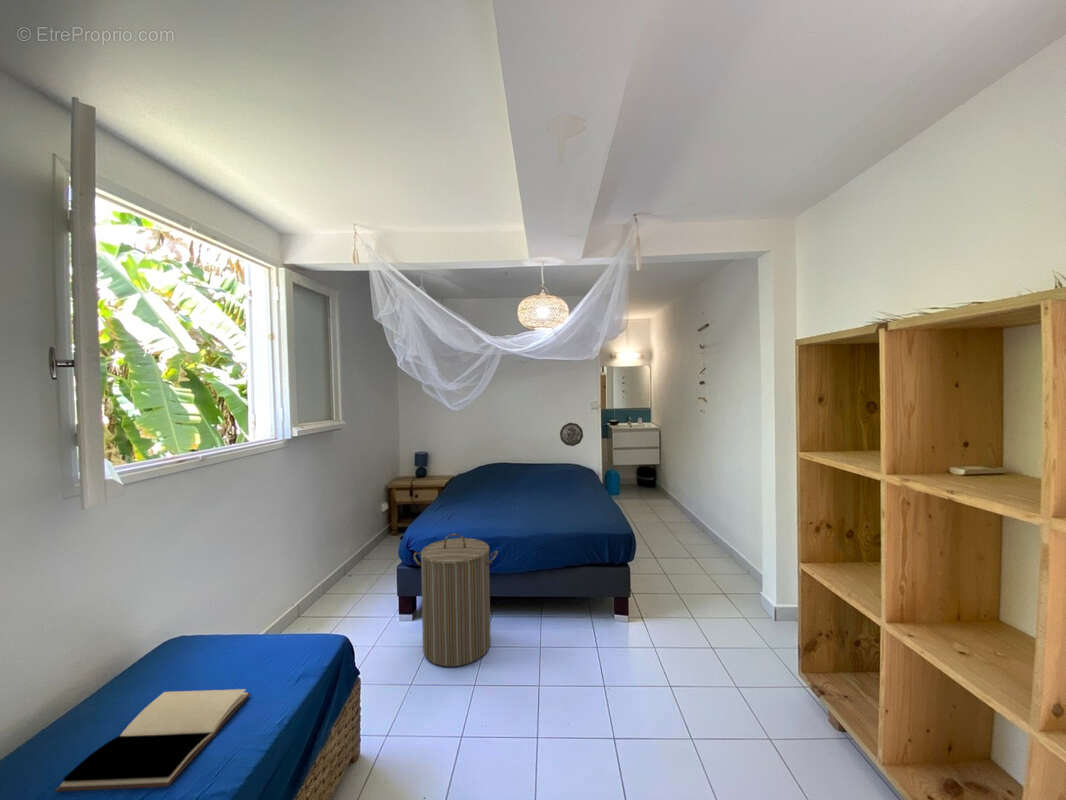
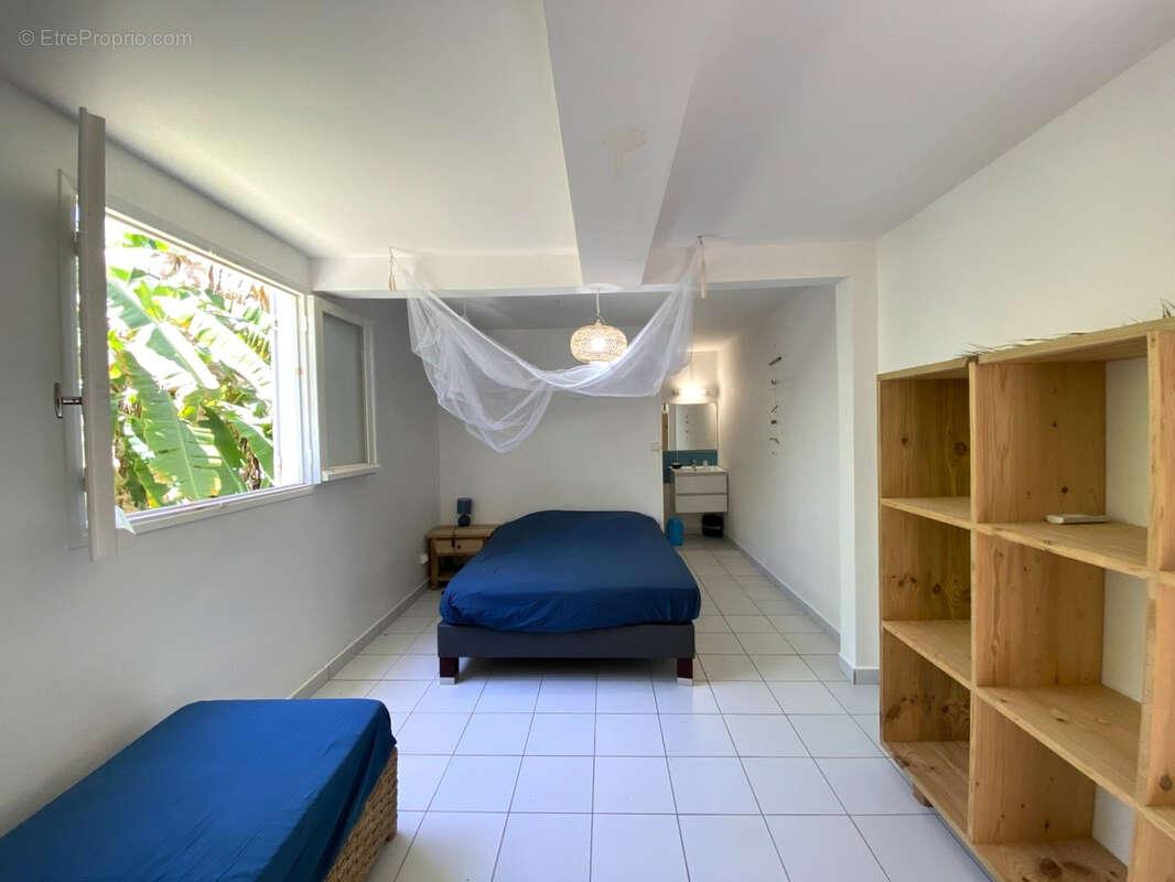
- laundry hamper (456, 589)
- book (166, 732)
- decorative plate (571, 434)
